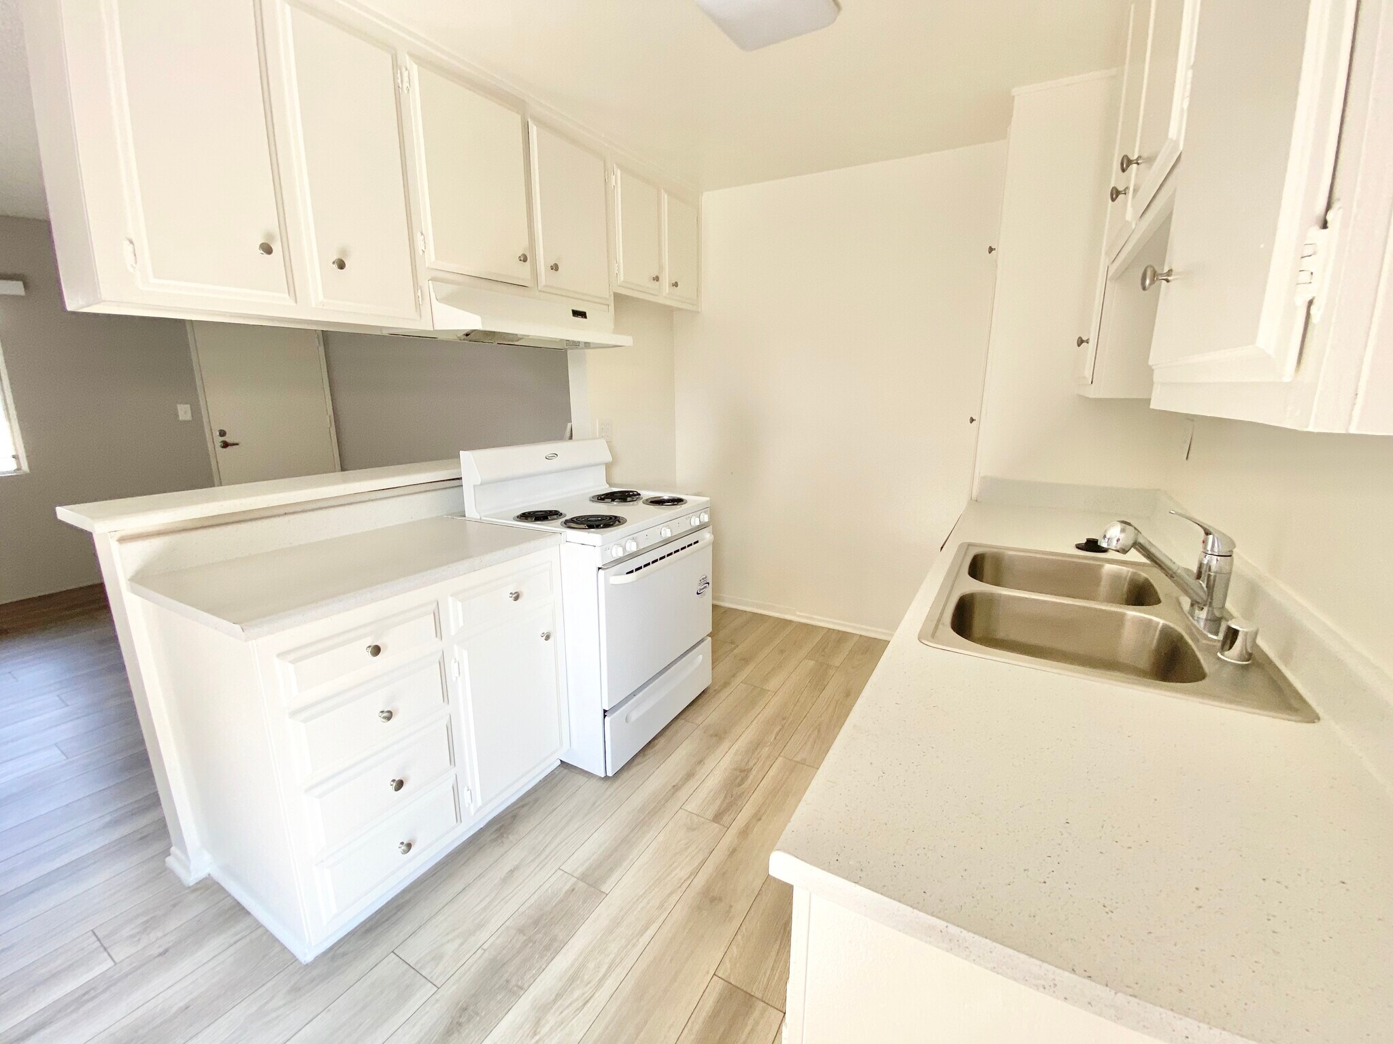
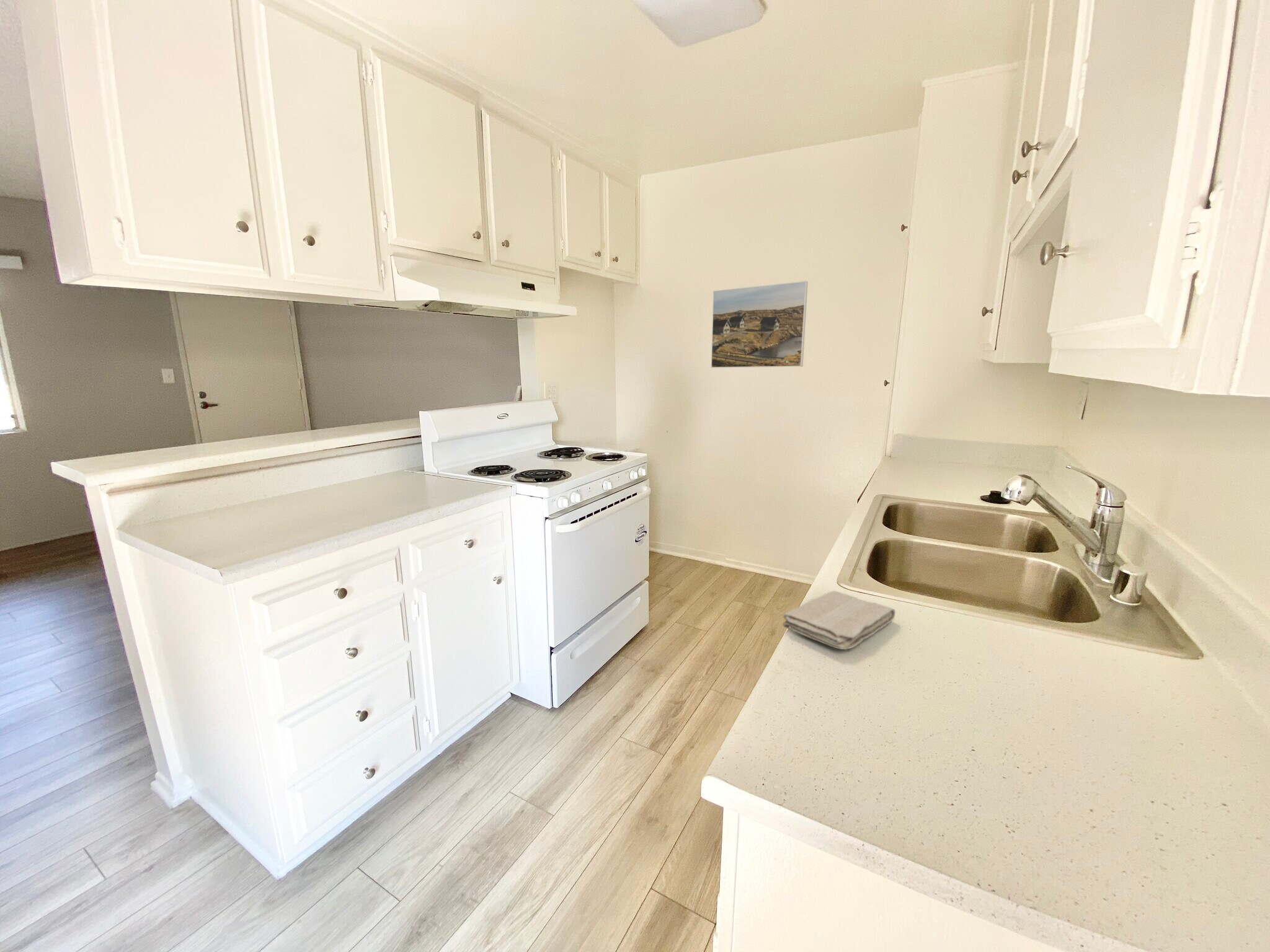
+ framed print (756, 327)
+ washcloth (838, 616)
